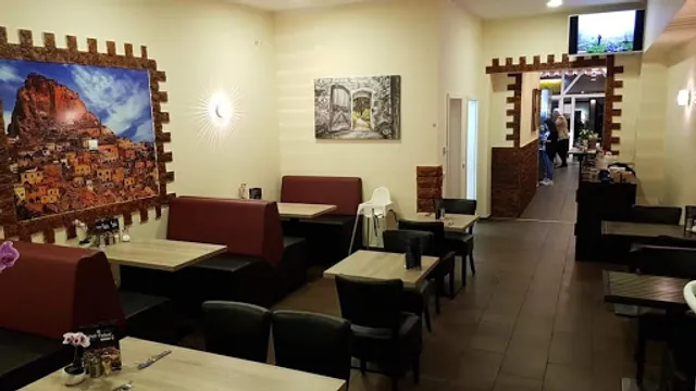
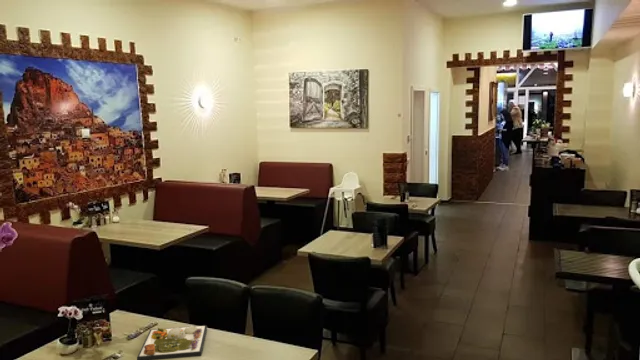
+ dinner plate (174, 339)
